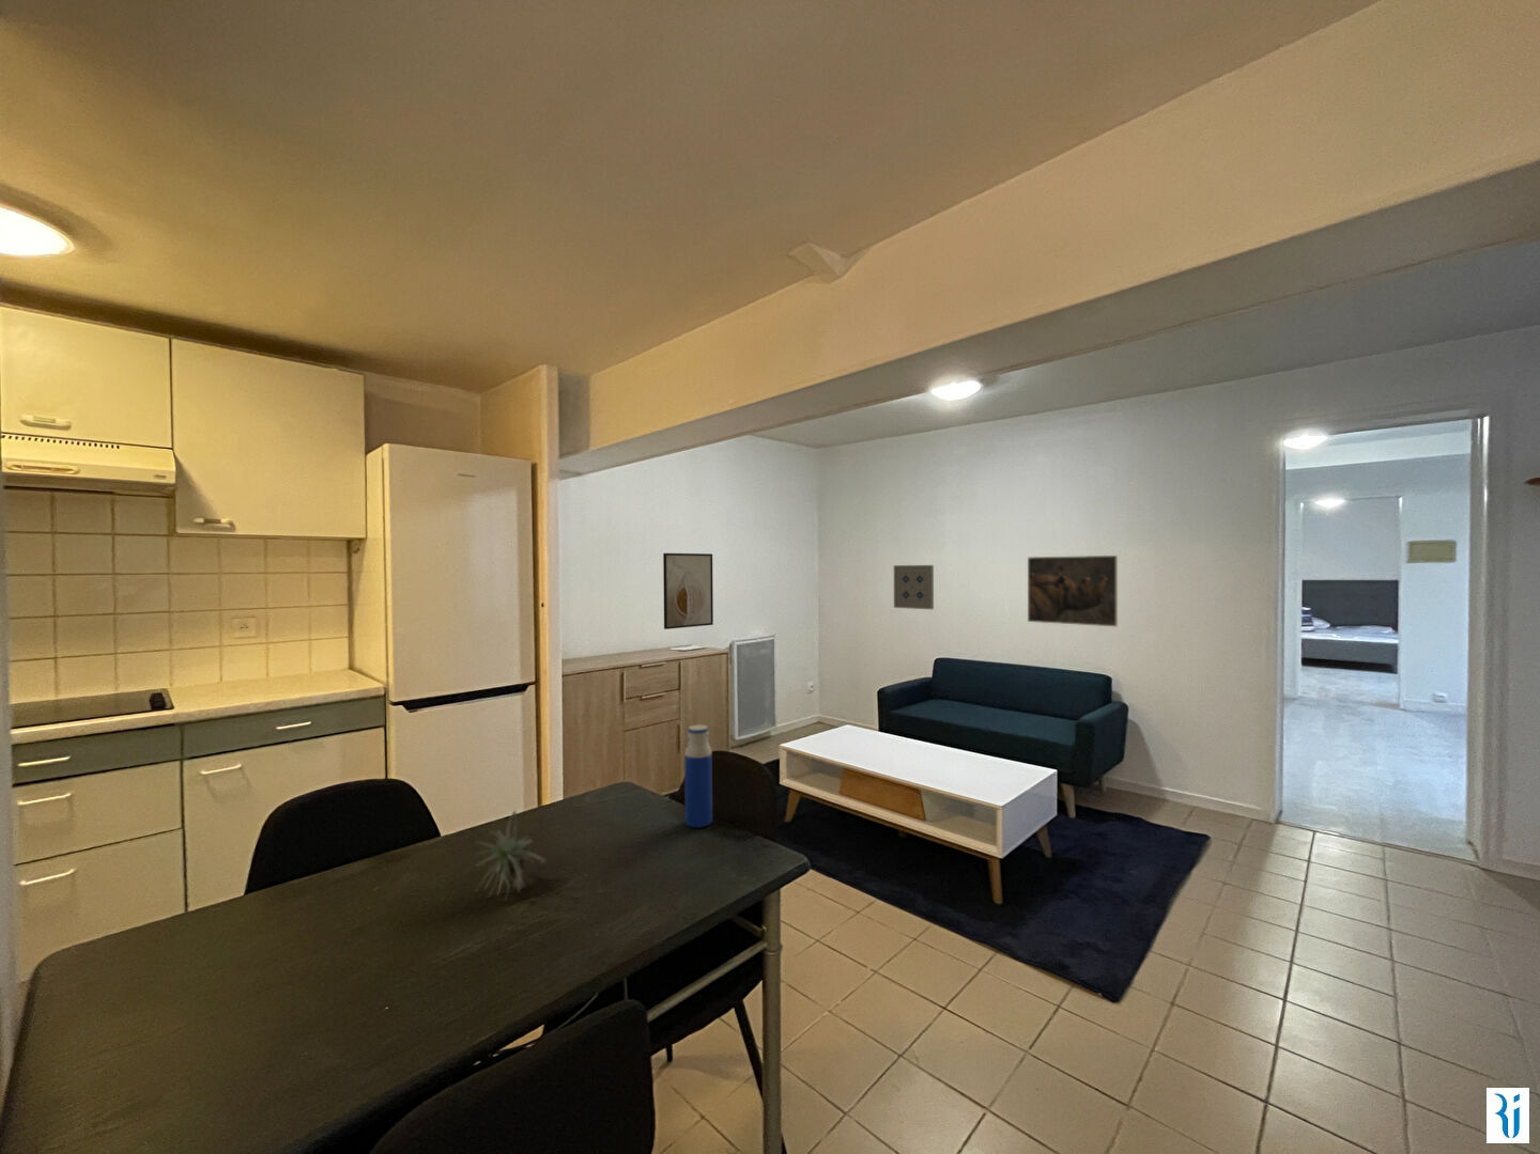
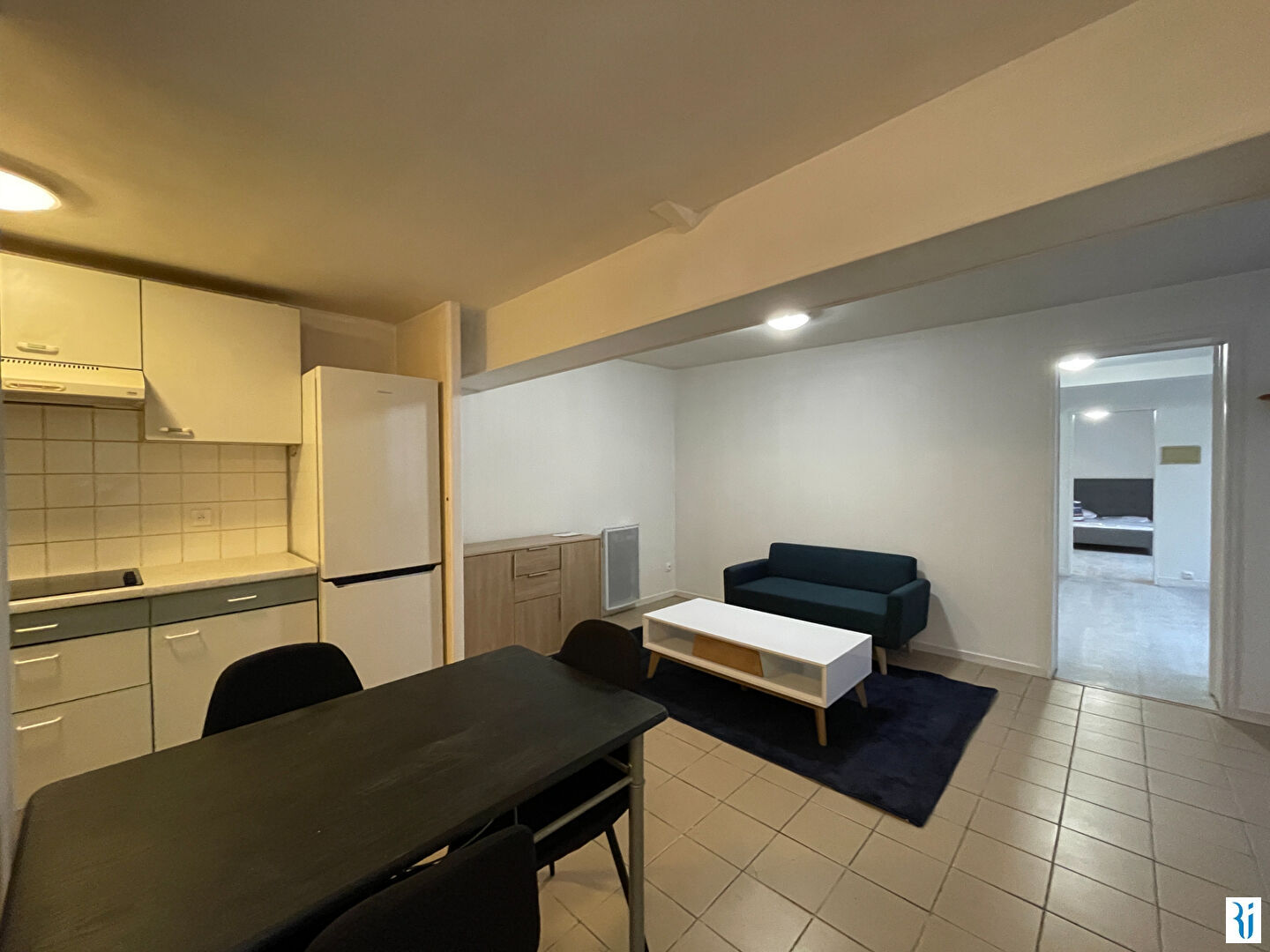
- wall art (912, 587)
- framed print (689, 590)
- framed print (1071, 590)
- succulent plant (507, 851)
- water bottle (698, 775)
